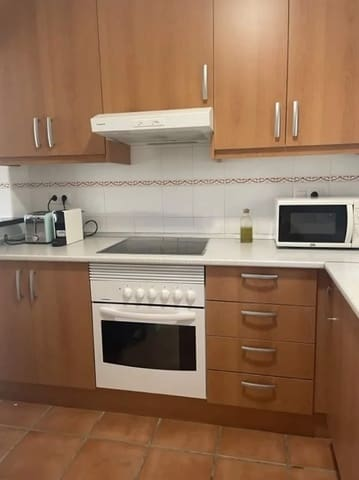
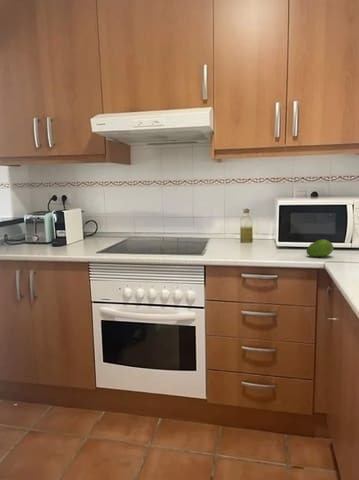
+ fruit (319, 248)
